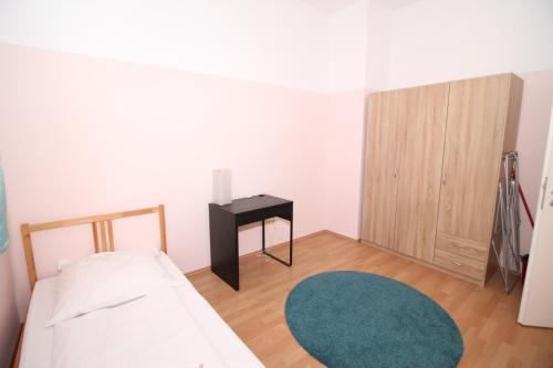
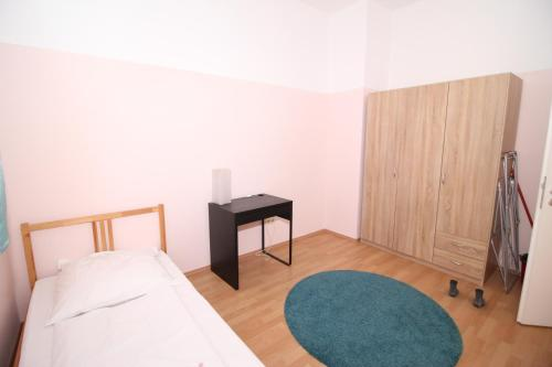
+ boots (475, 291)
